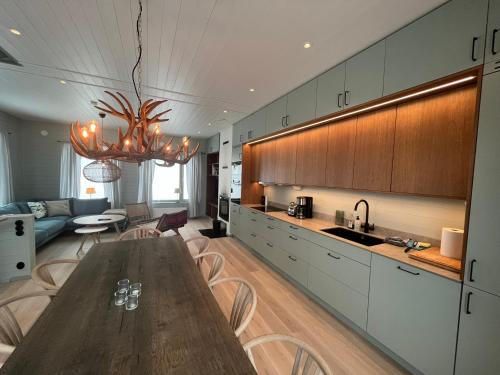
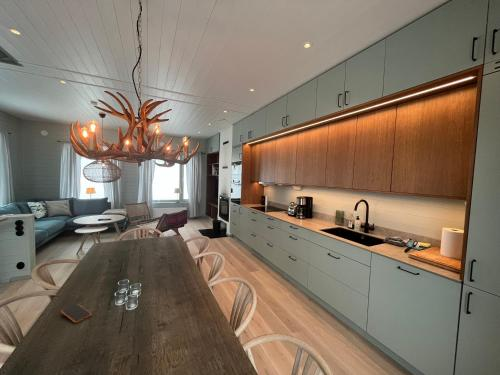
+ smartphone (76, 312)
